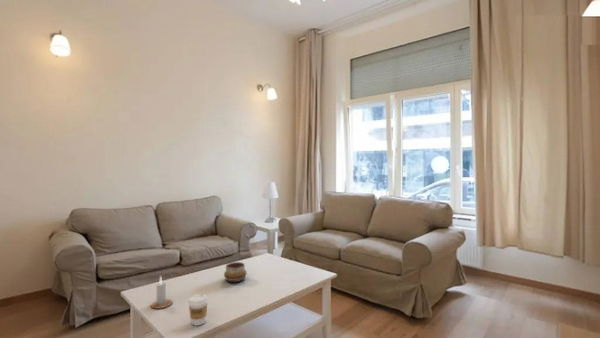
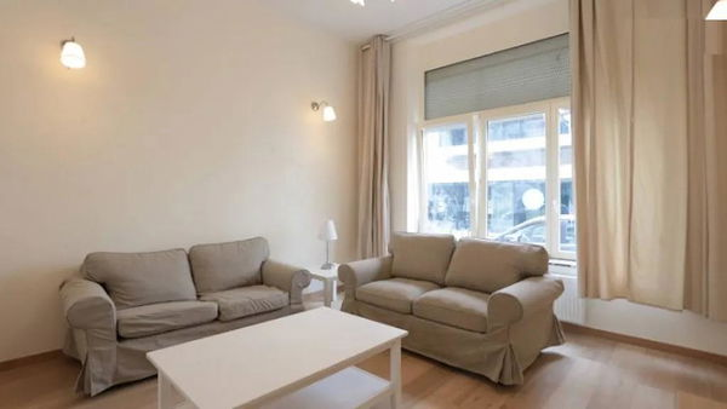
- coffee cup (198, 309)
- candle (161, 289)
- decorative bowl (235, 272)
